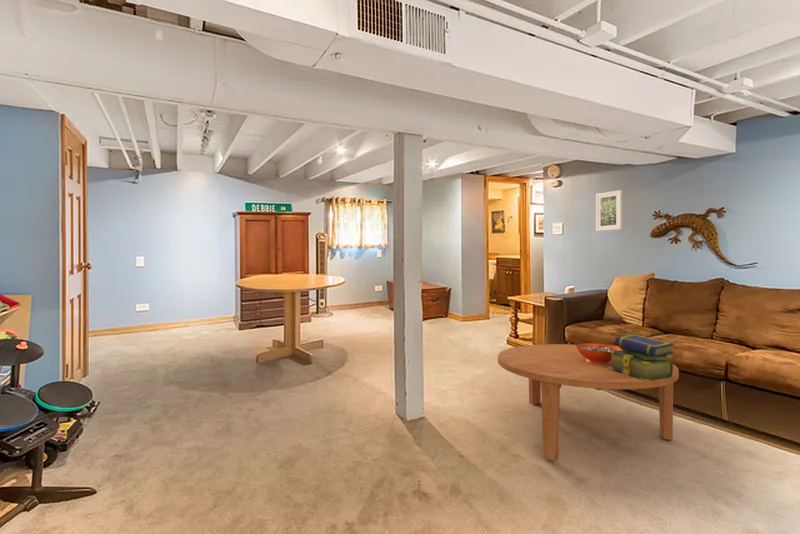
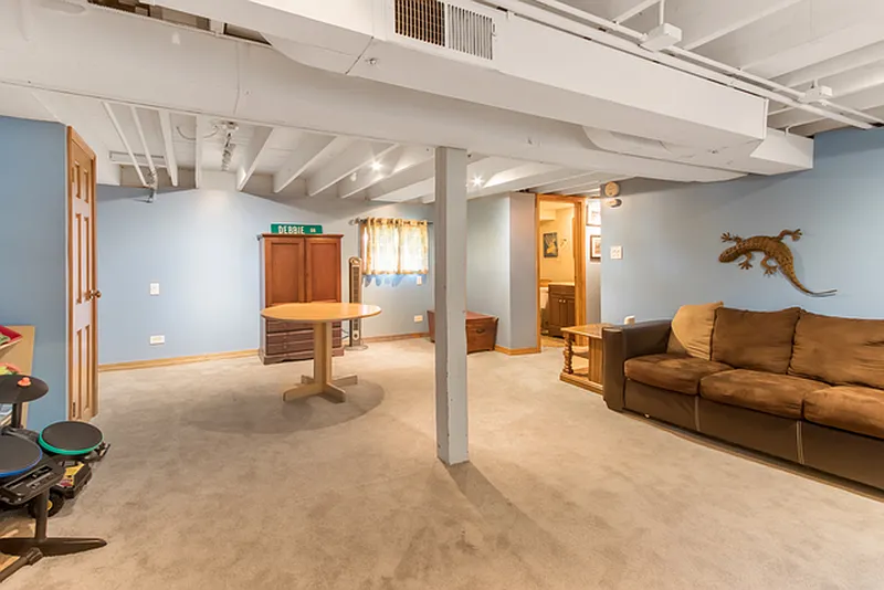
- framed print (608, 211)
- stack of books (642, 355)
- coffee table (585, 387)
- decorative bowl (598, 353)
